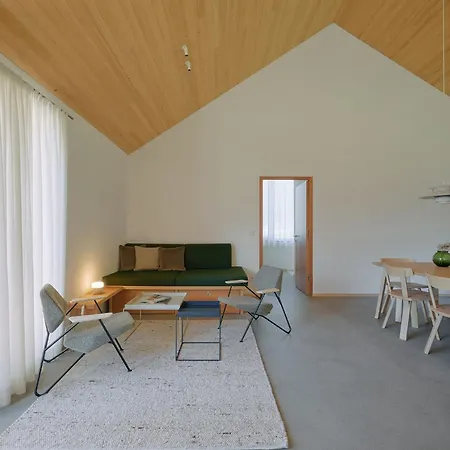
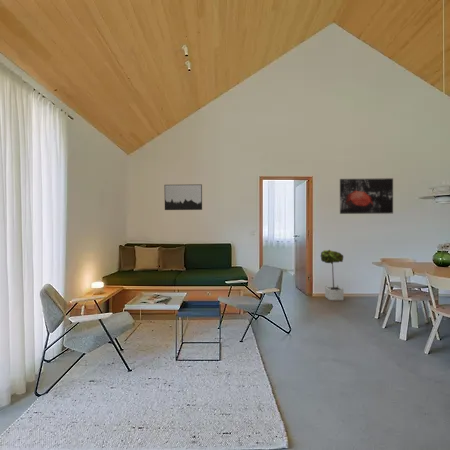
+ wall art (366, 196)
+ potted tree (332, 273)
+ wall art (183, 197)
